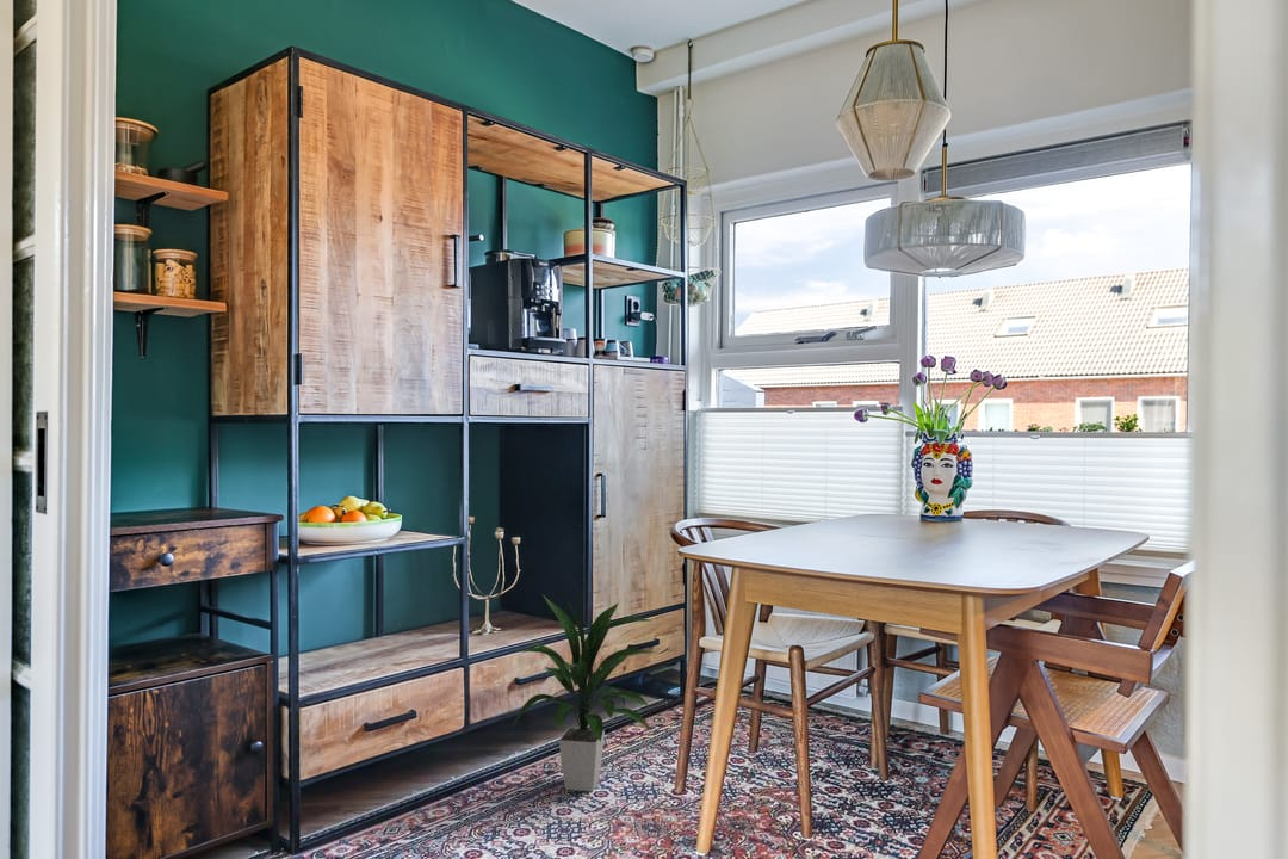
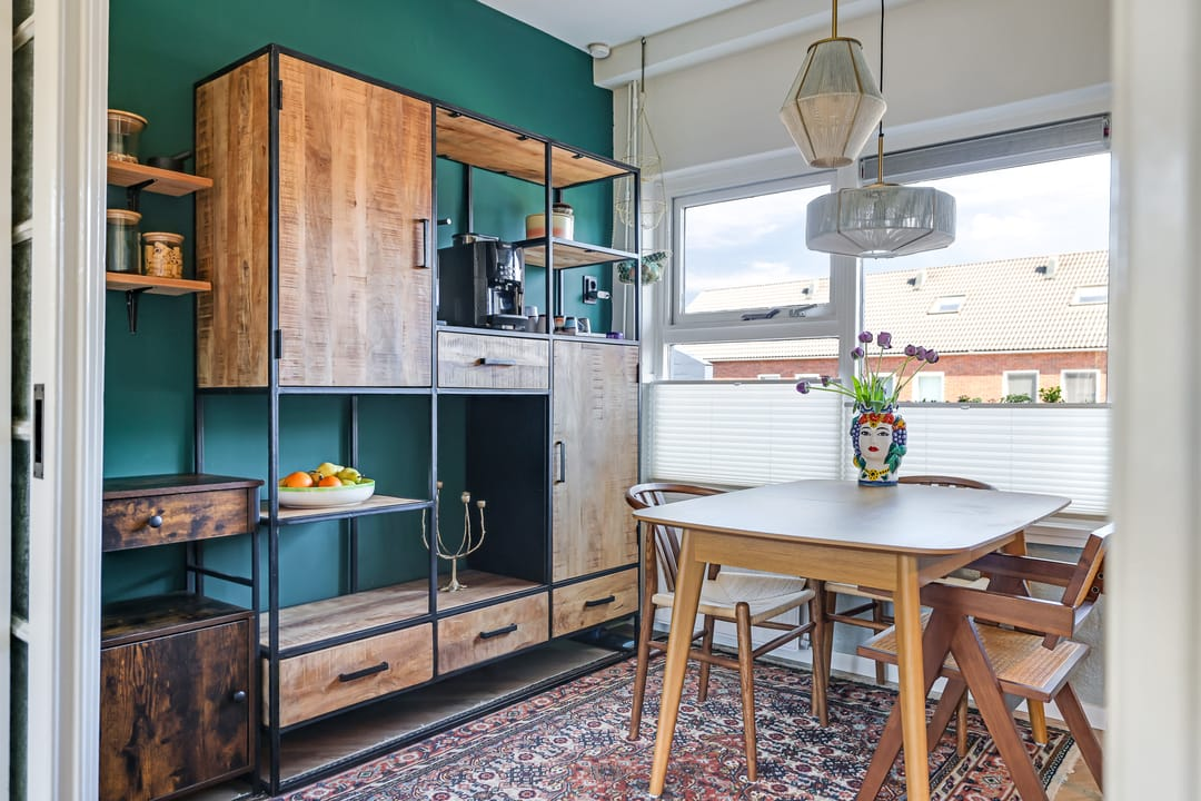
- indoor plant (587, 688)
